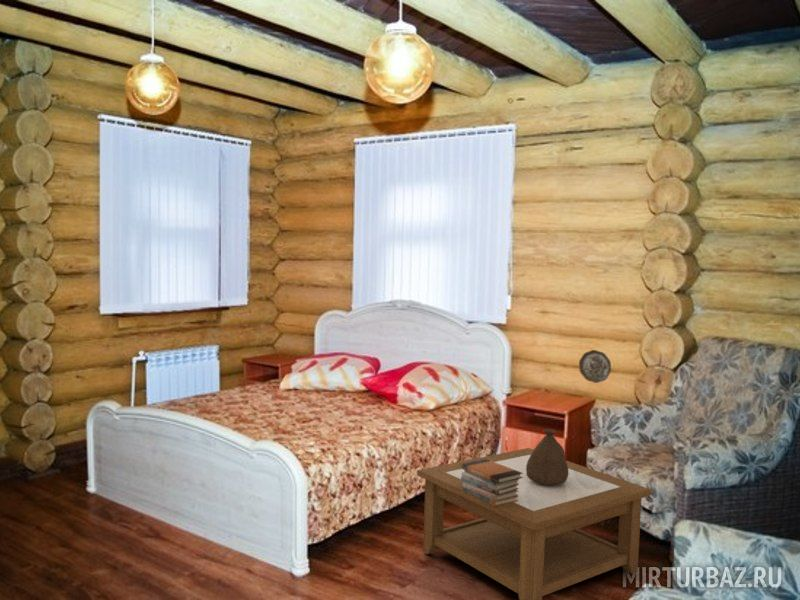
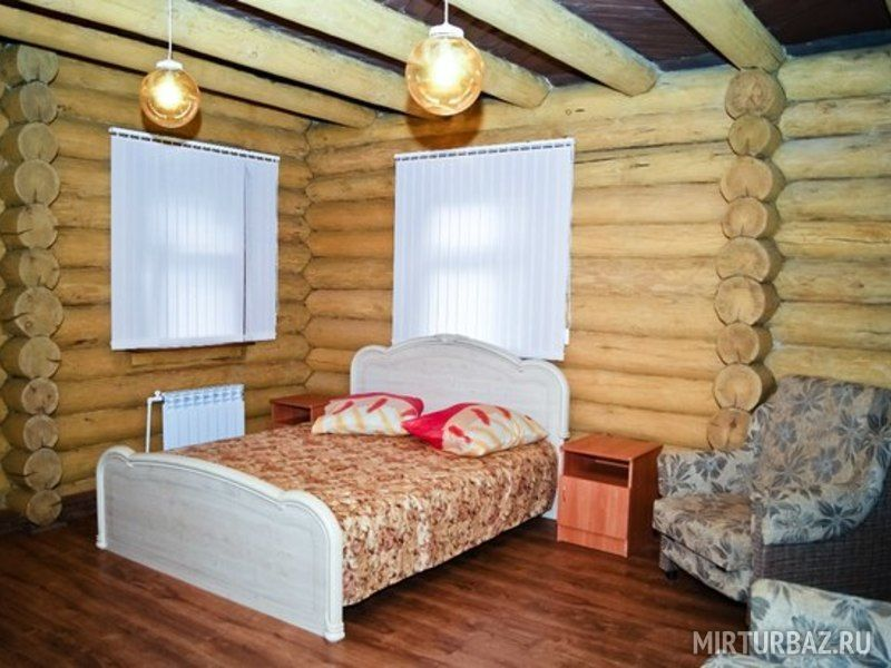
- coffee table (529, 520)
- book stack (490, 481)
- bag (548, 455)
- decorative plate (595, 366)
